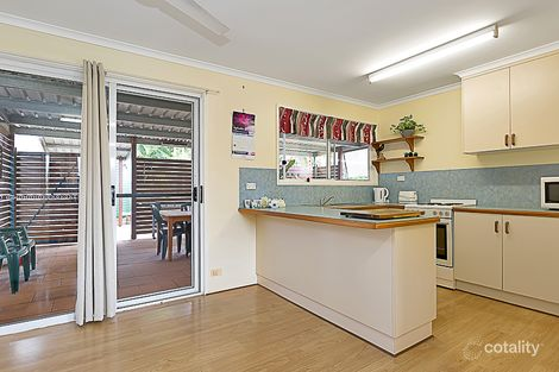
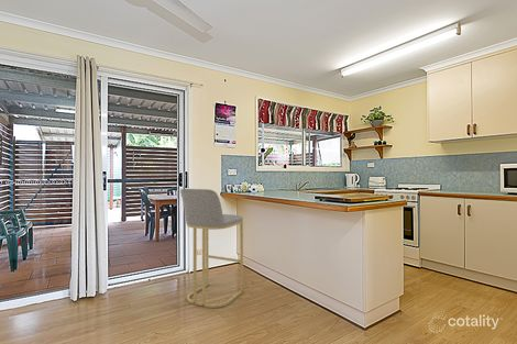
+ bar stool (207, 242)
